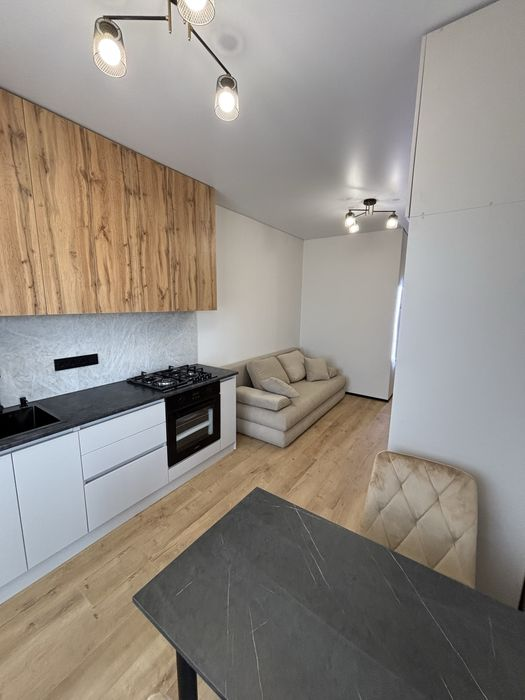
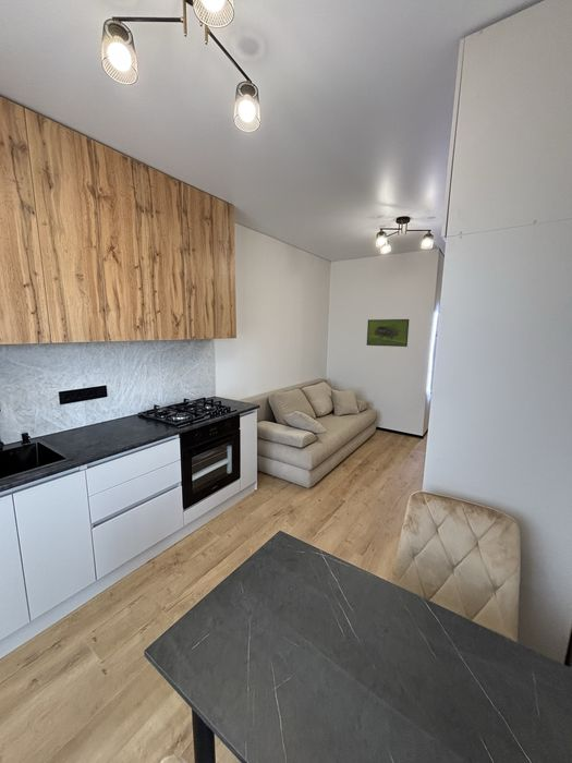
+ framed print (387, 332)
